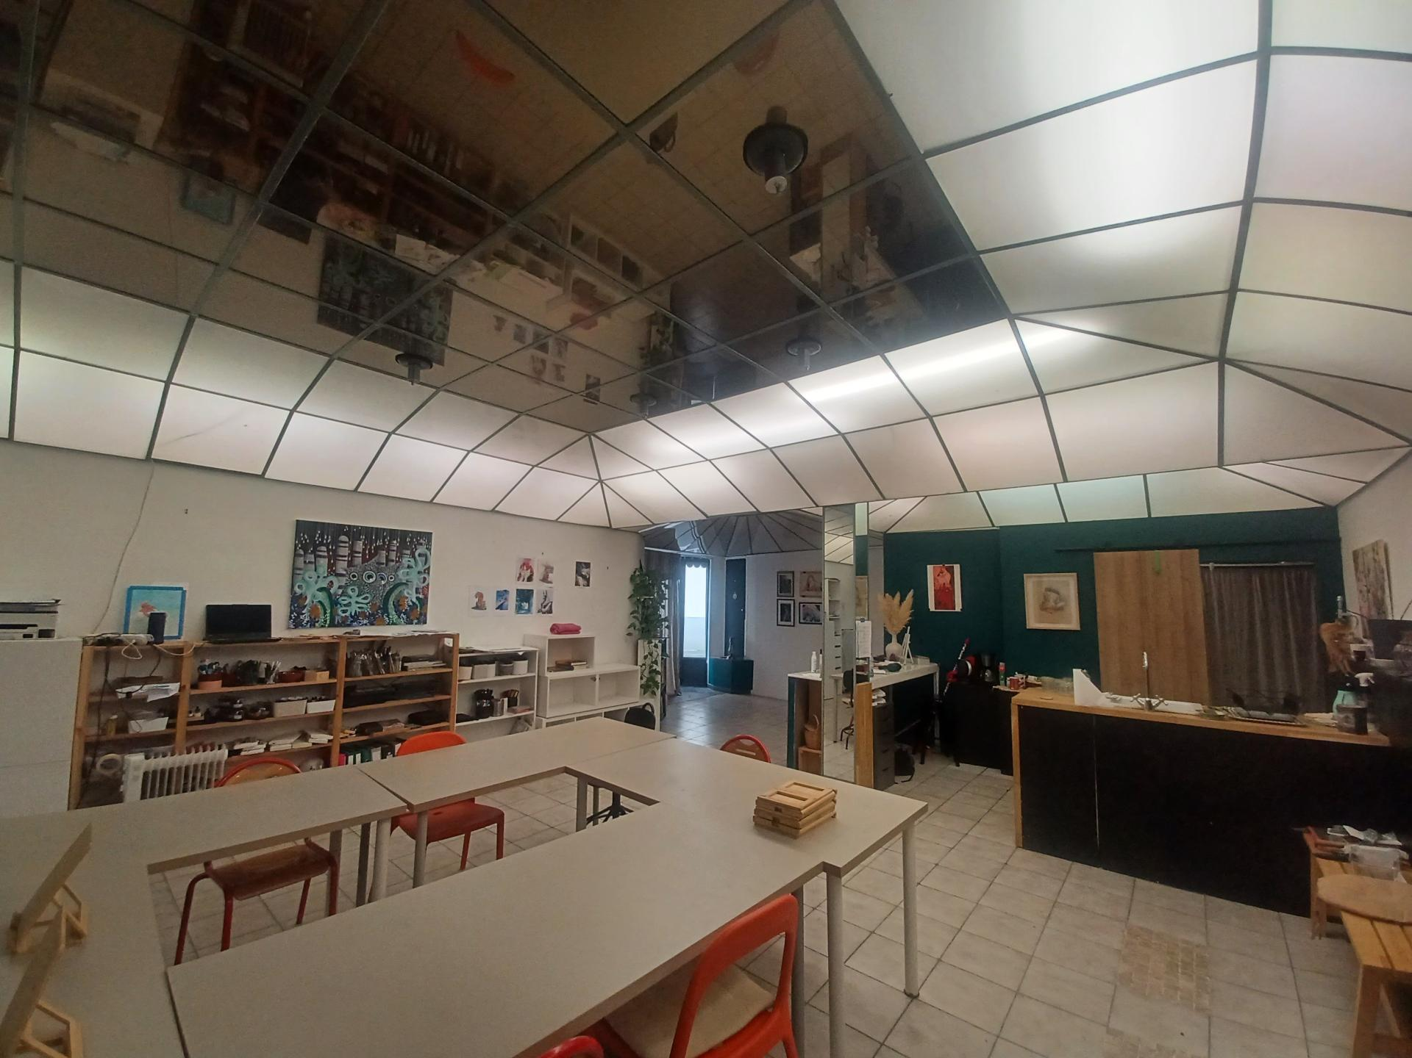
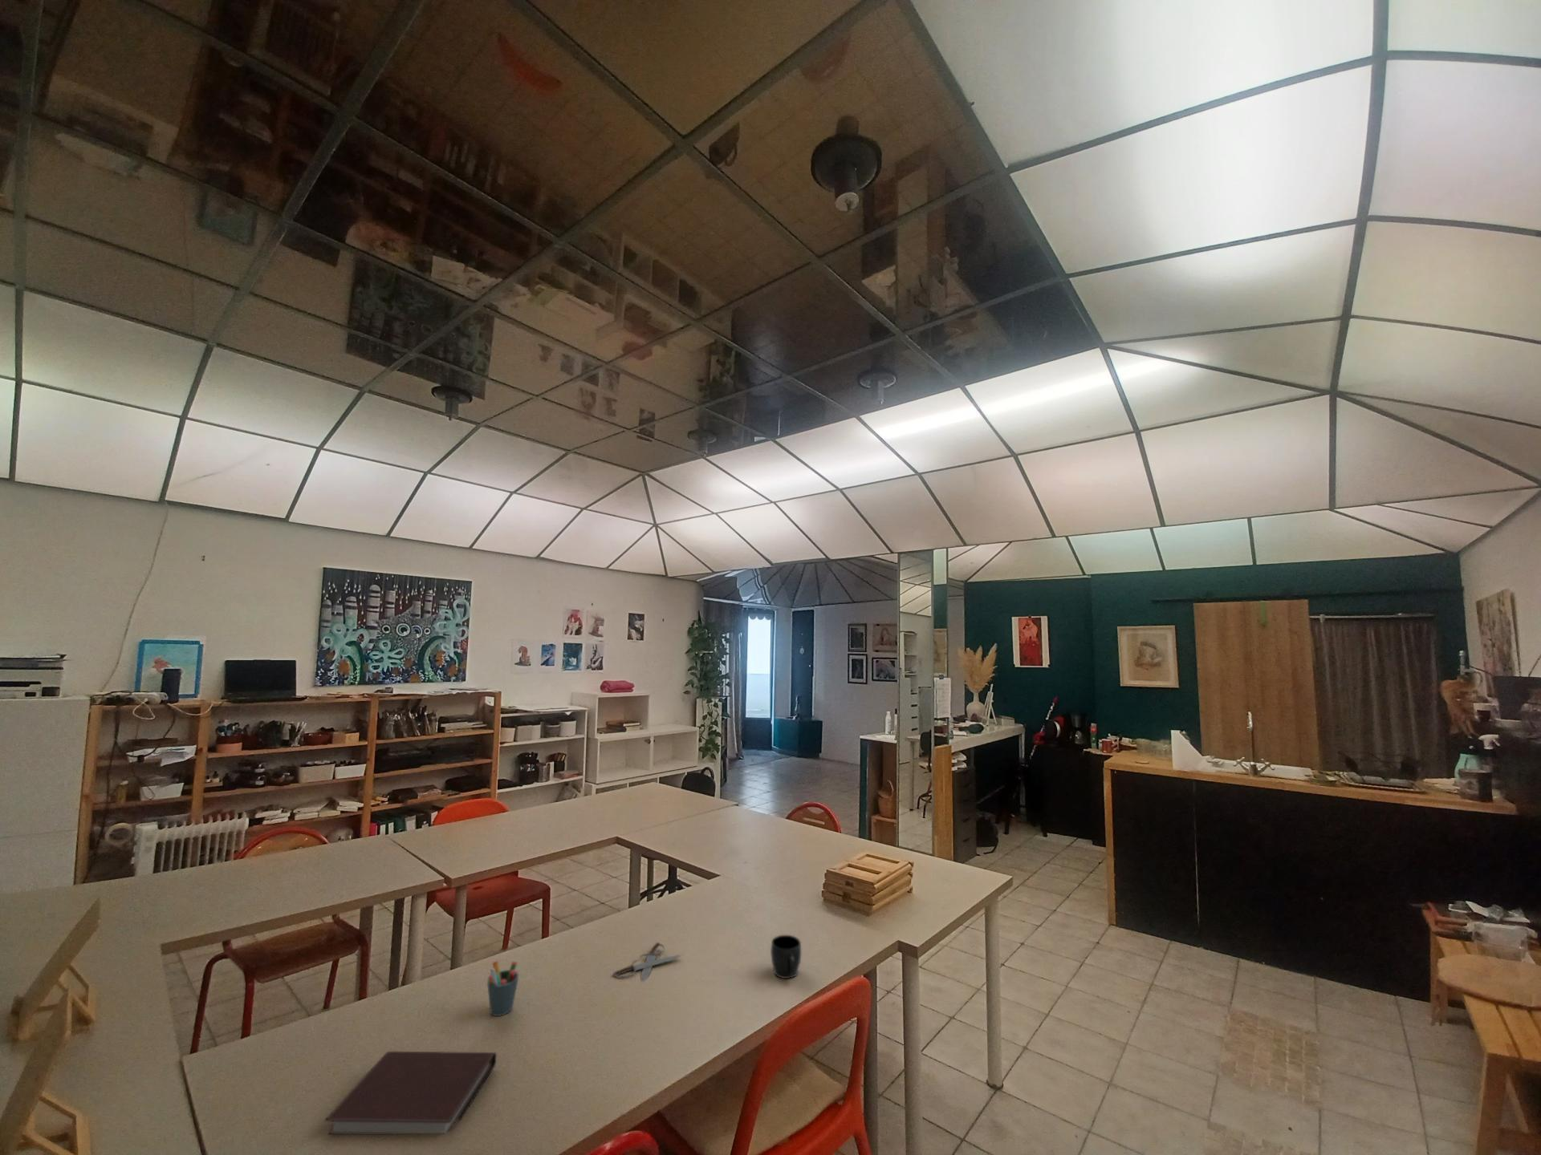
+ scissors (648, 962)
+ mug (786, 960)
+ pen holder (502, 985)
+ notebook (416, 1089)
